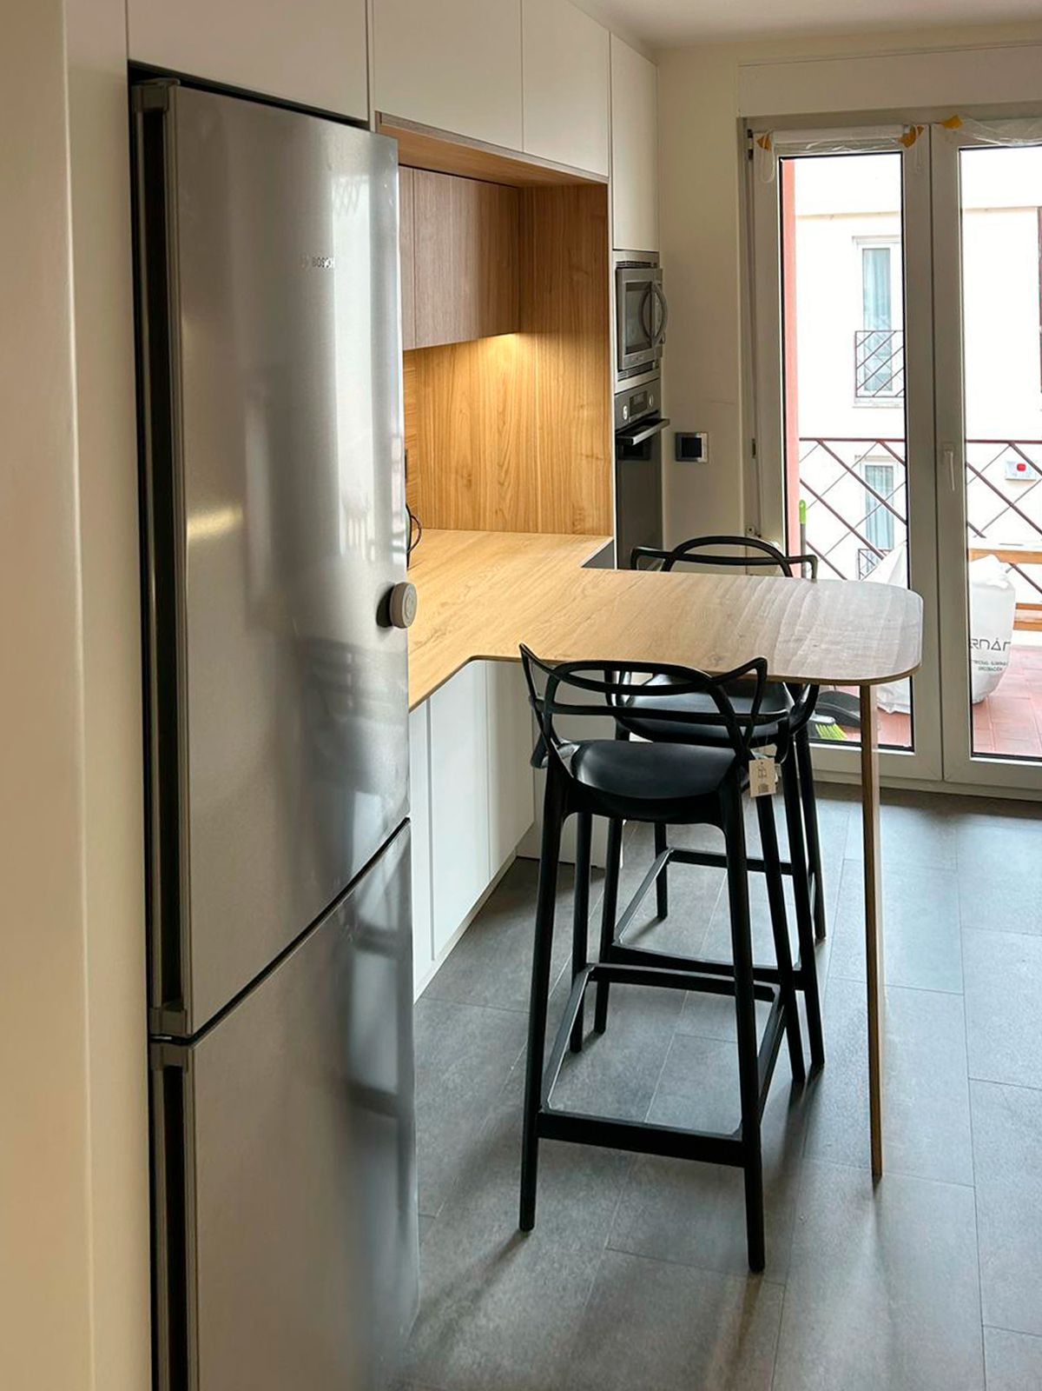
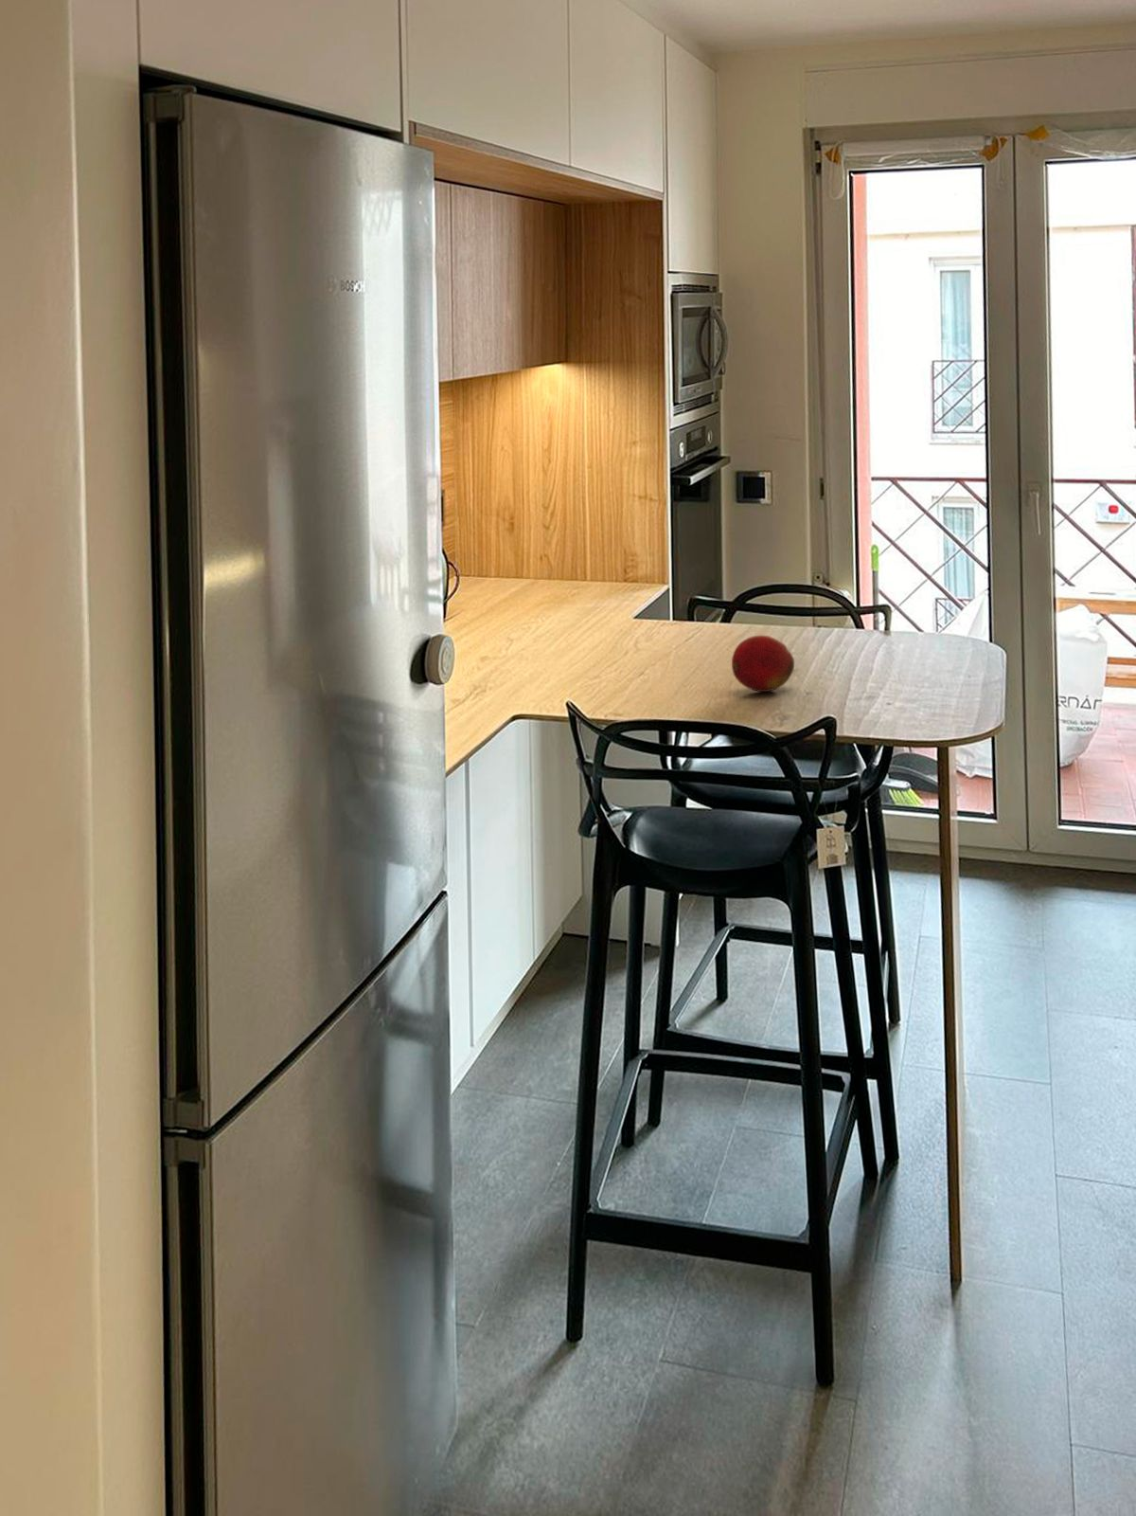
+ fruit (763, 664)
